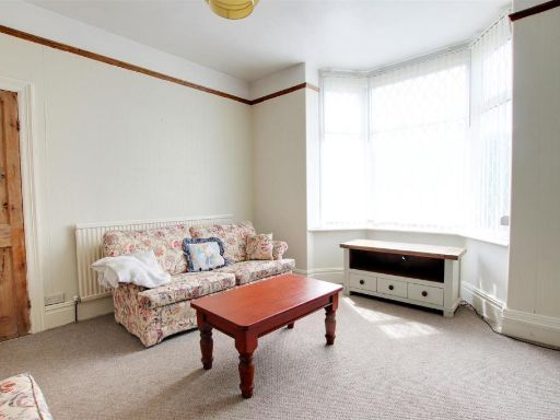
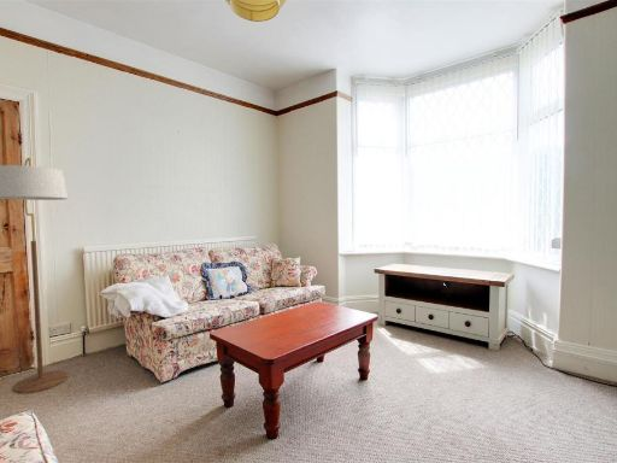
+ floor lamp (34, 270)
